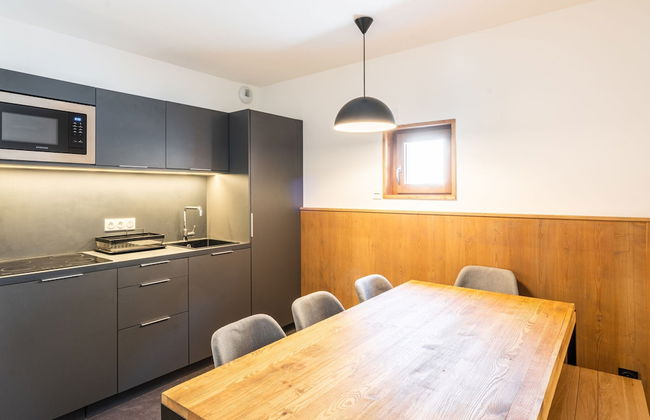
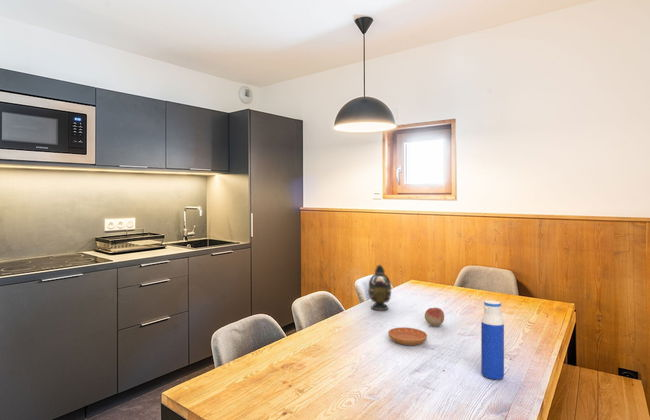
+ saucer (407, 336)
+ teapot (379, 284)
+ fruit (434, 316)
+ water bottle (492, 338)
